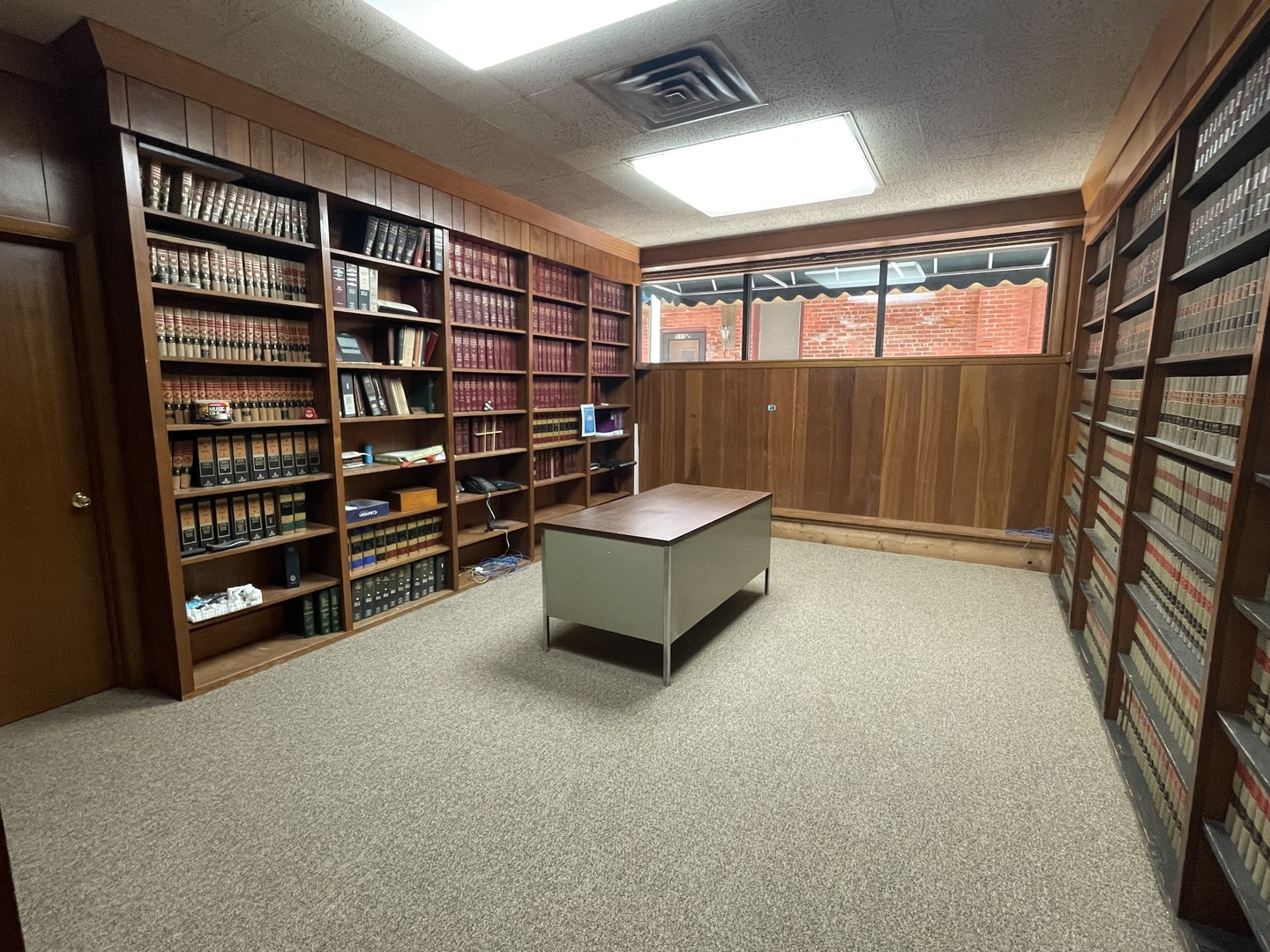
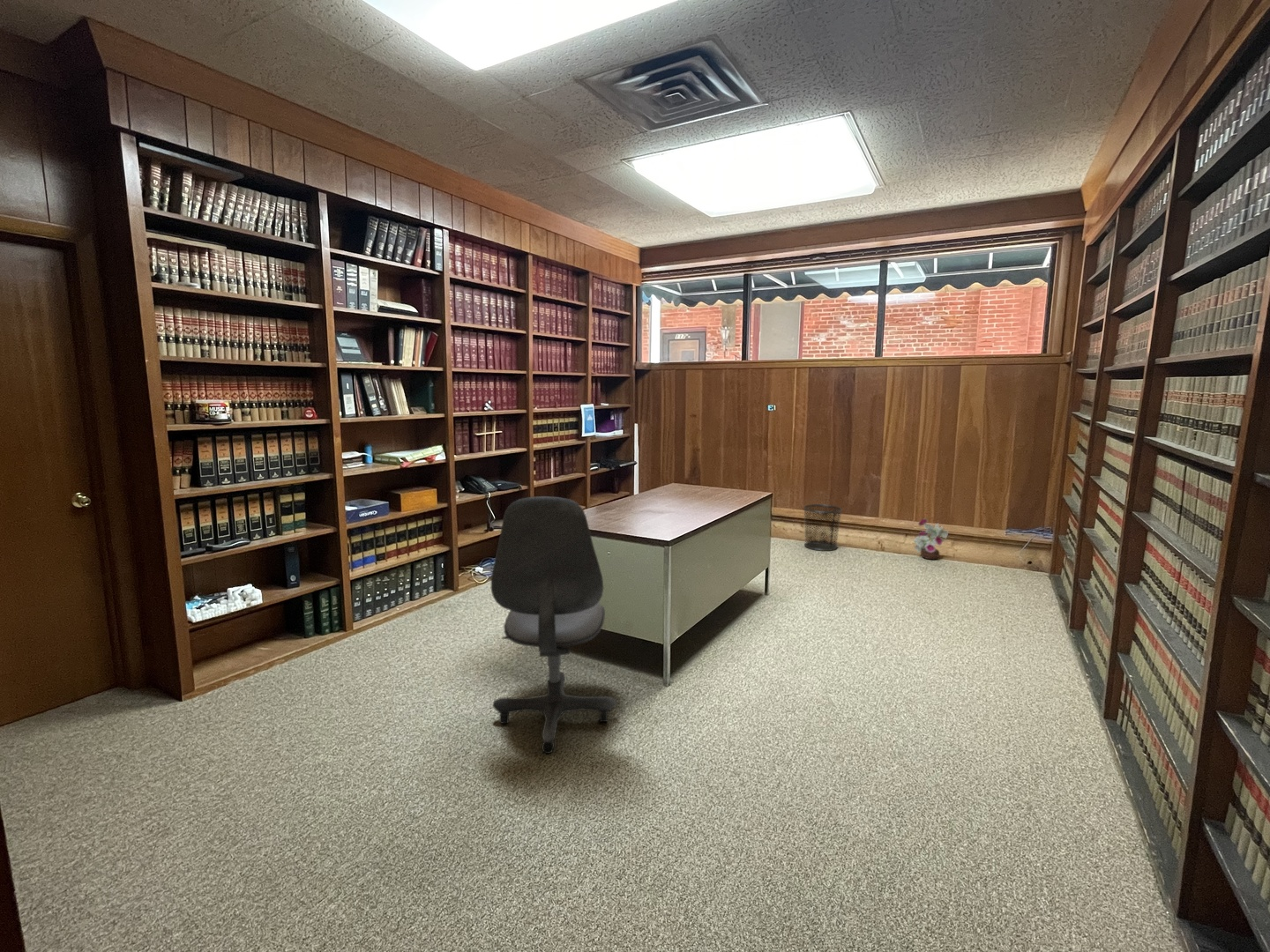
+ decorative plant (930, 539)
+ waste bin (821, 527)
+ office chair (553, 606)
